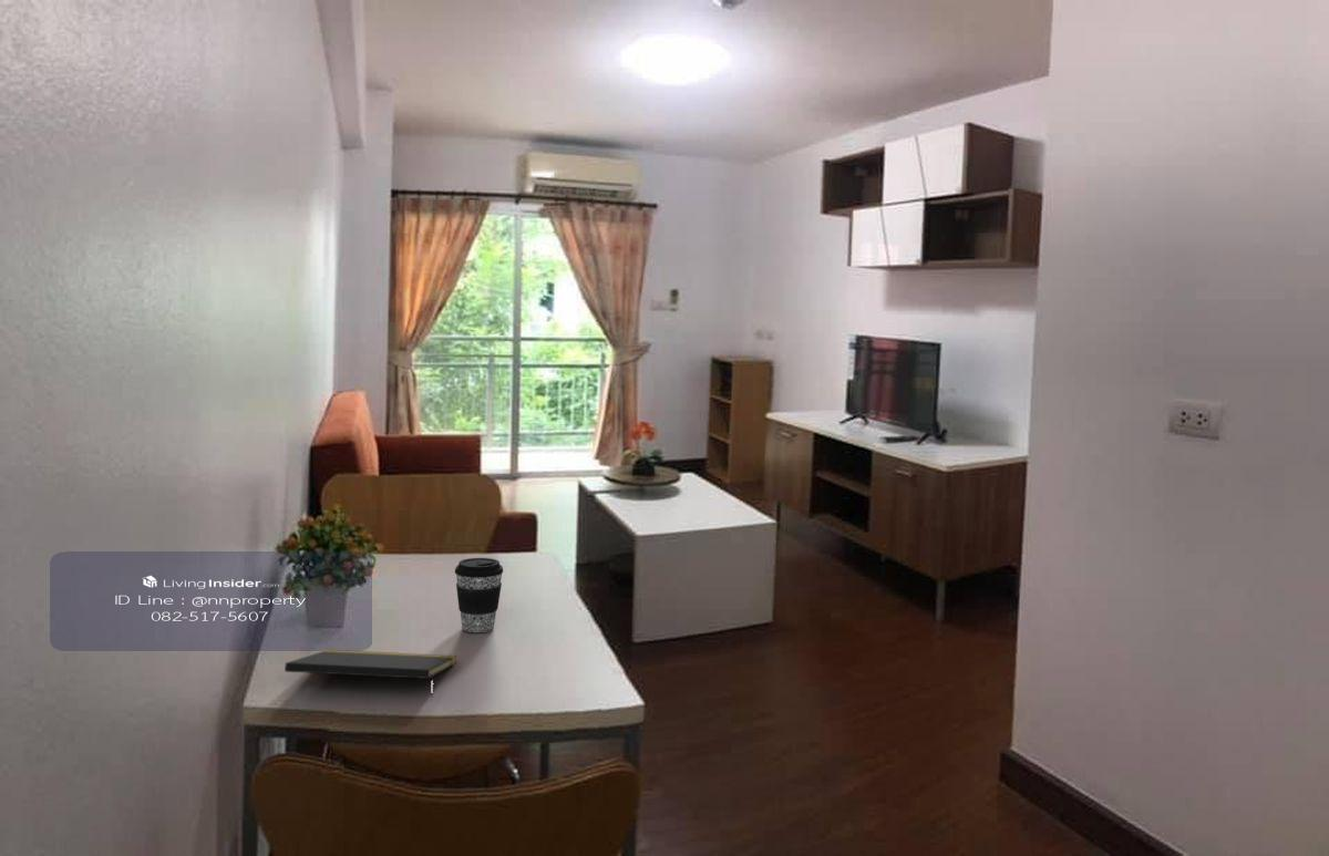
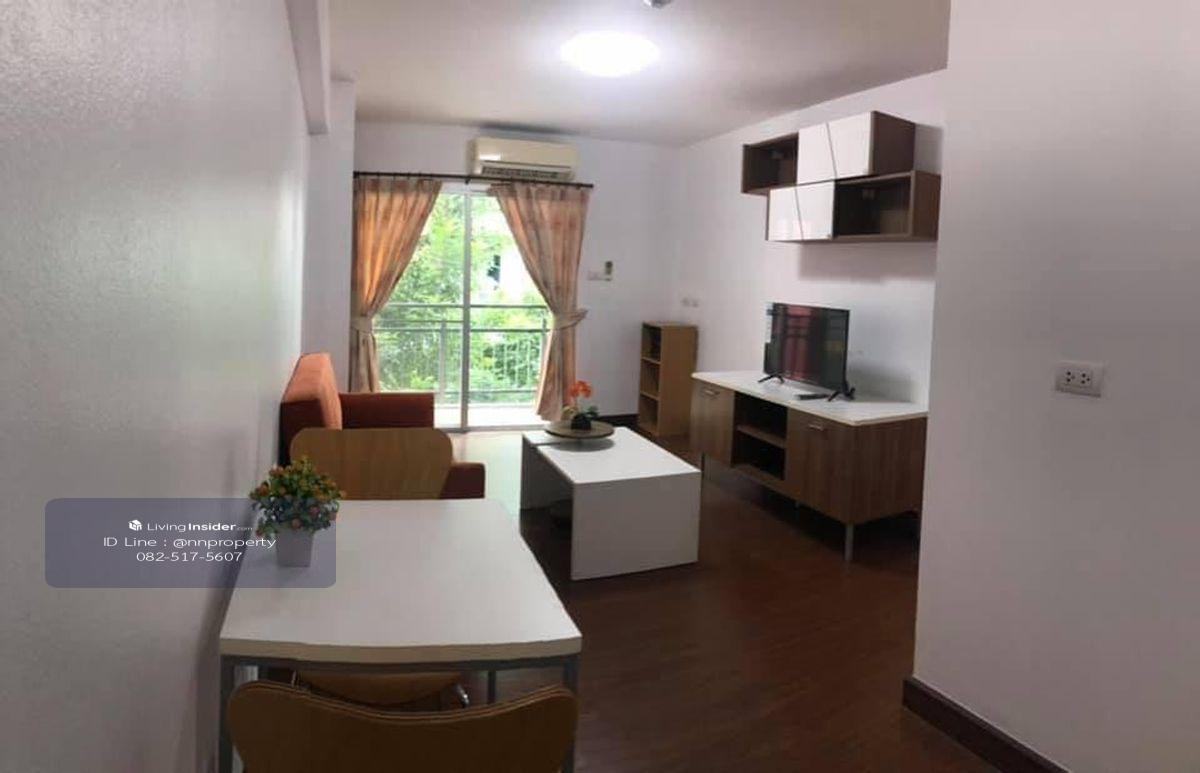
- coffee cup (478, 595)
- notepad (374, 663)
